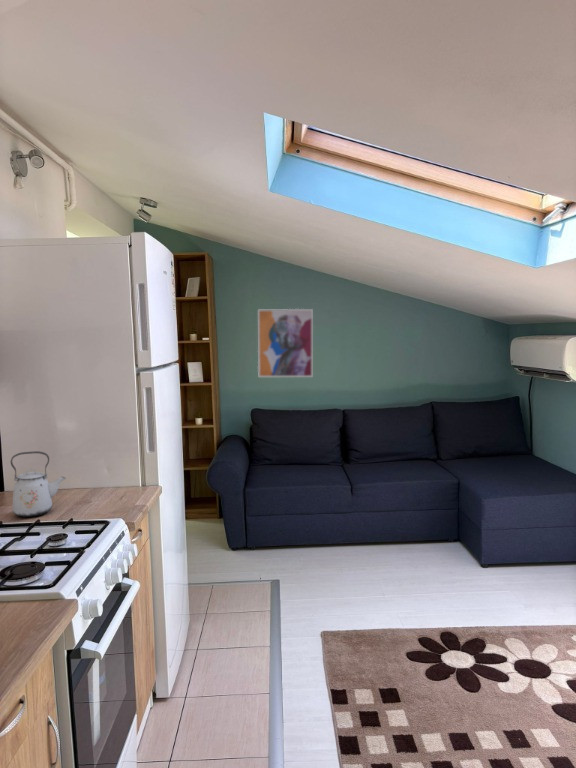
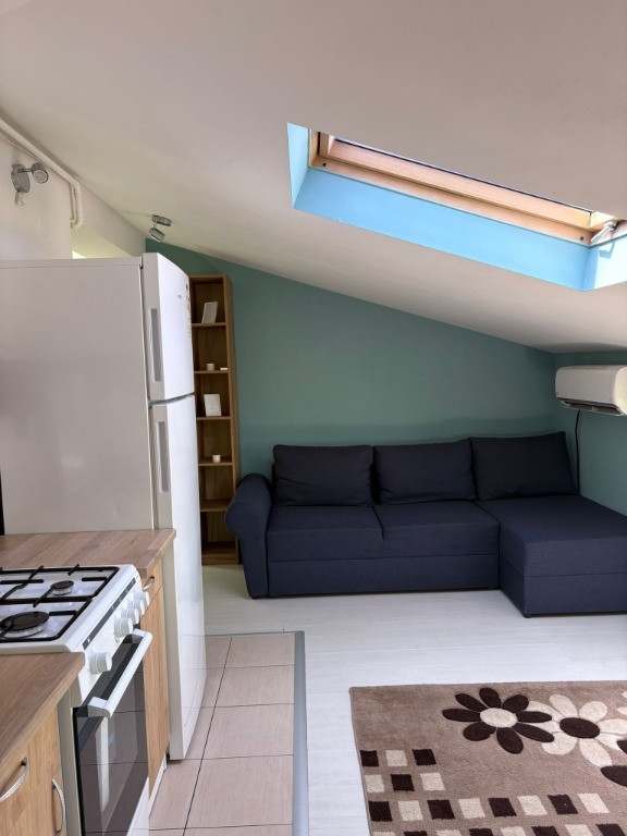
- wall art (285, 343)
- kettle (38, 482)
